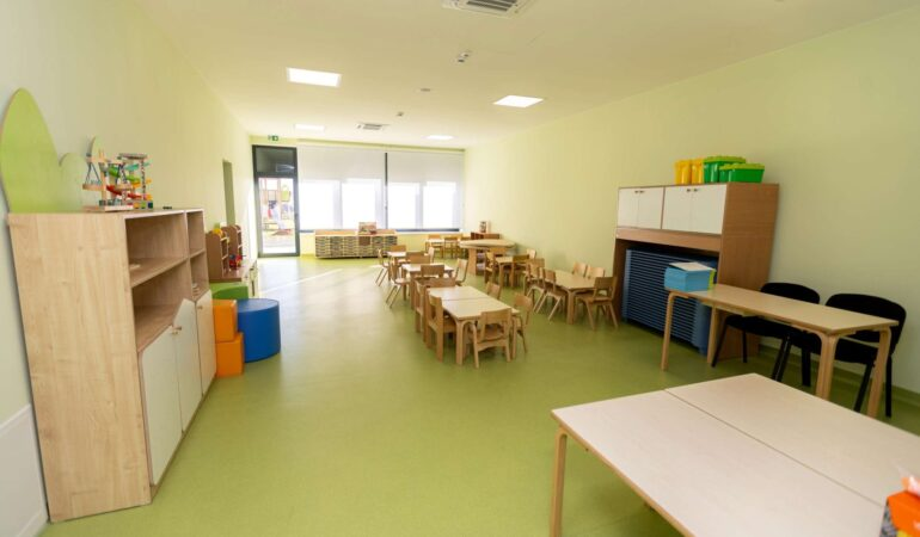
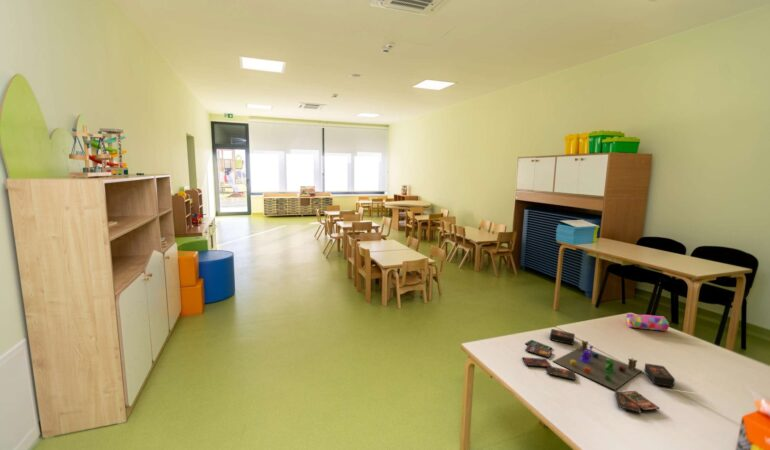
+ pencil case (646, 321)
+ board game (588, 360)
